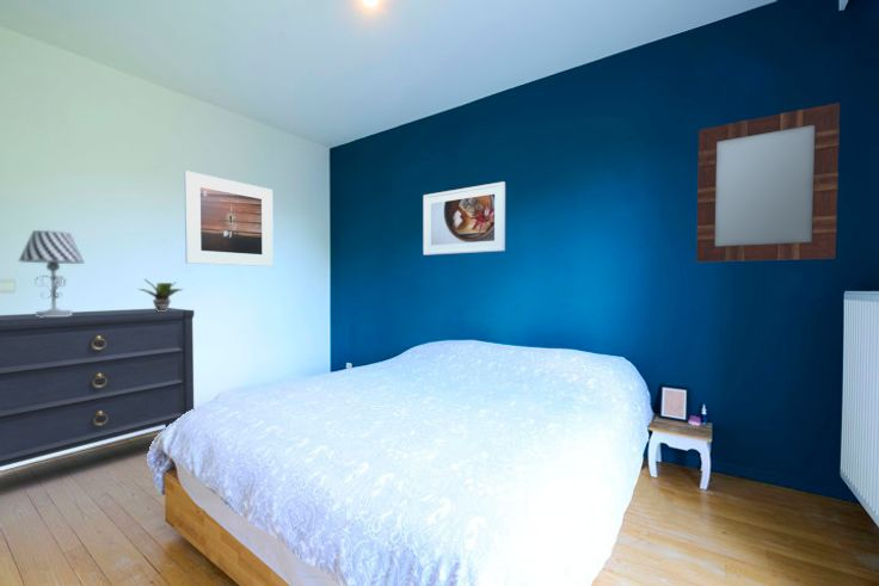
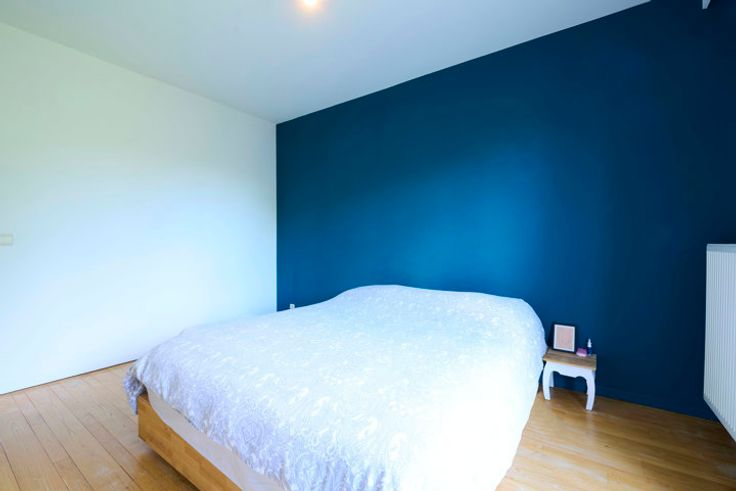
- table lamp (53, 273)
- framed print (461, 221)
- home mirror (761, 189)
- potted plant (161, 295)
- dresser (90, 388)
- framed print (233, 223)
